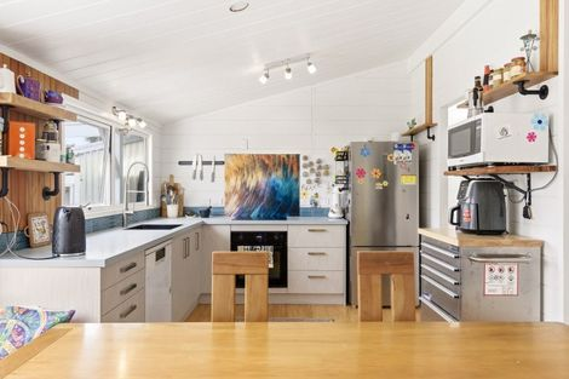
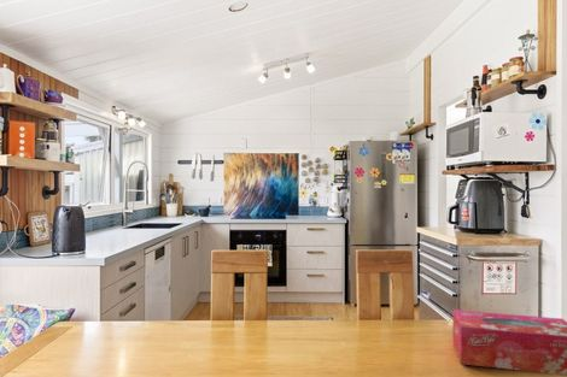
+ tissue box (513, 340)
